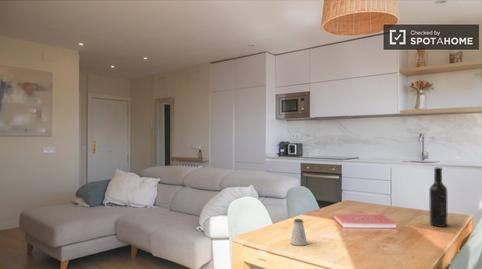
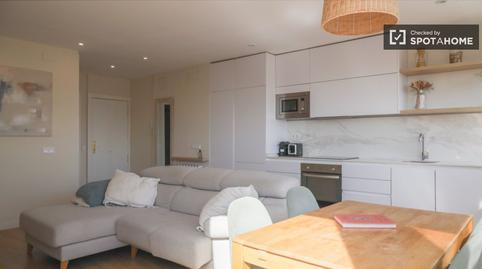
- wine bottle (438, 196)
- saltshaker (298, 231)
